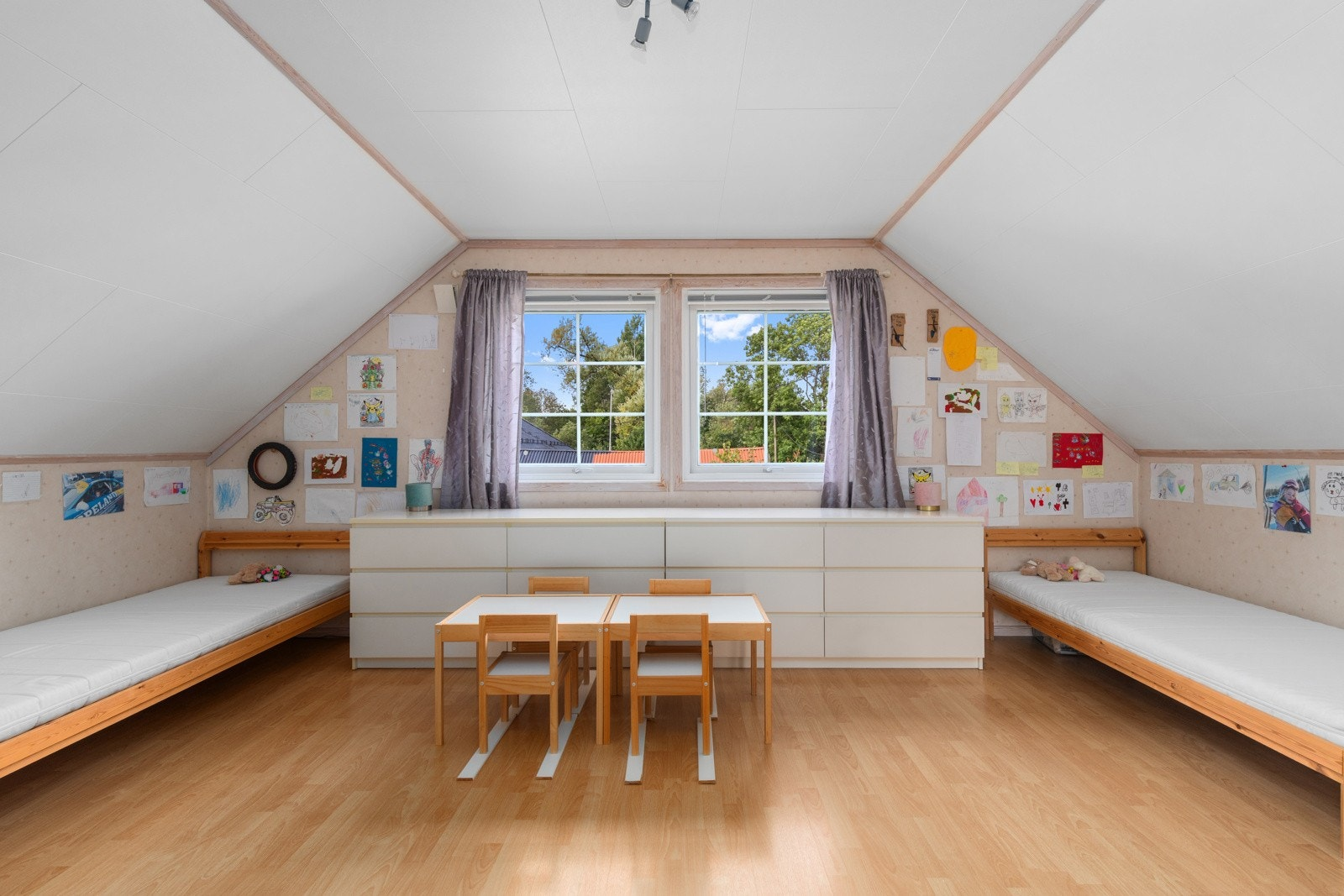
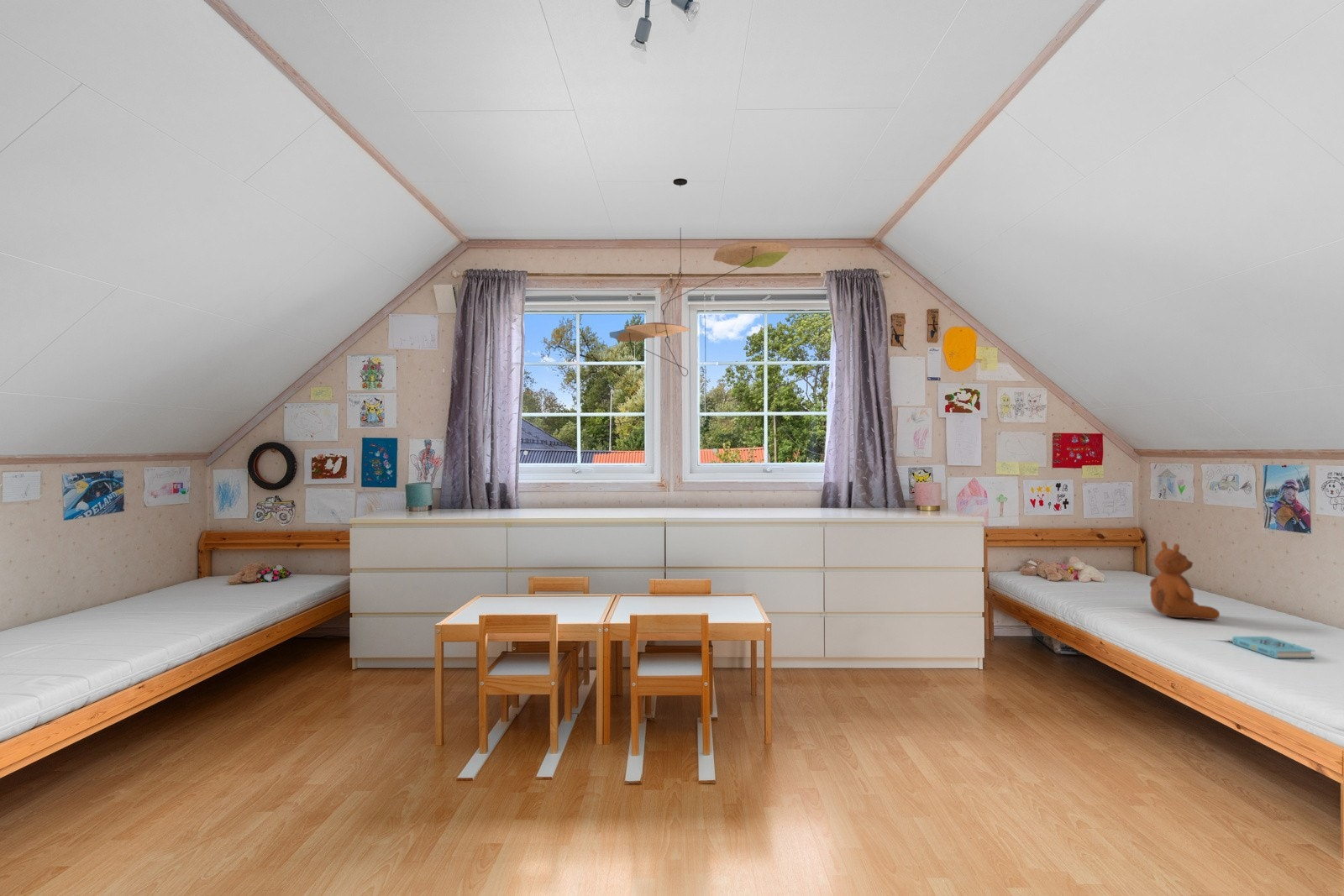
+ ceiling mobile (700, 286)
+ teddy bear (1182, 579)
+ book (1272, 647)
